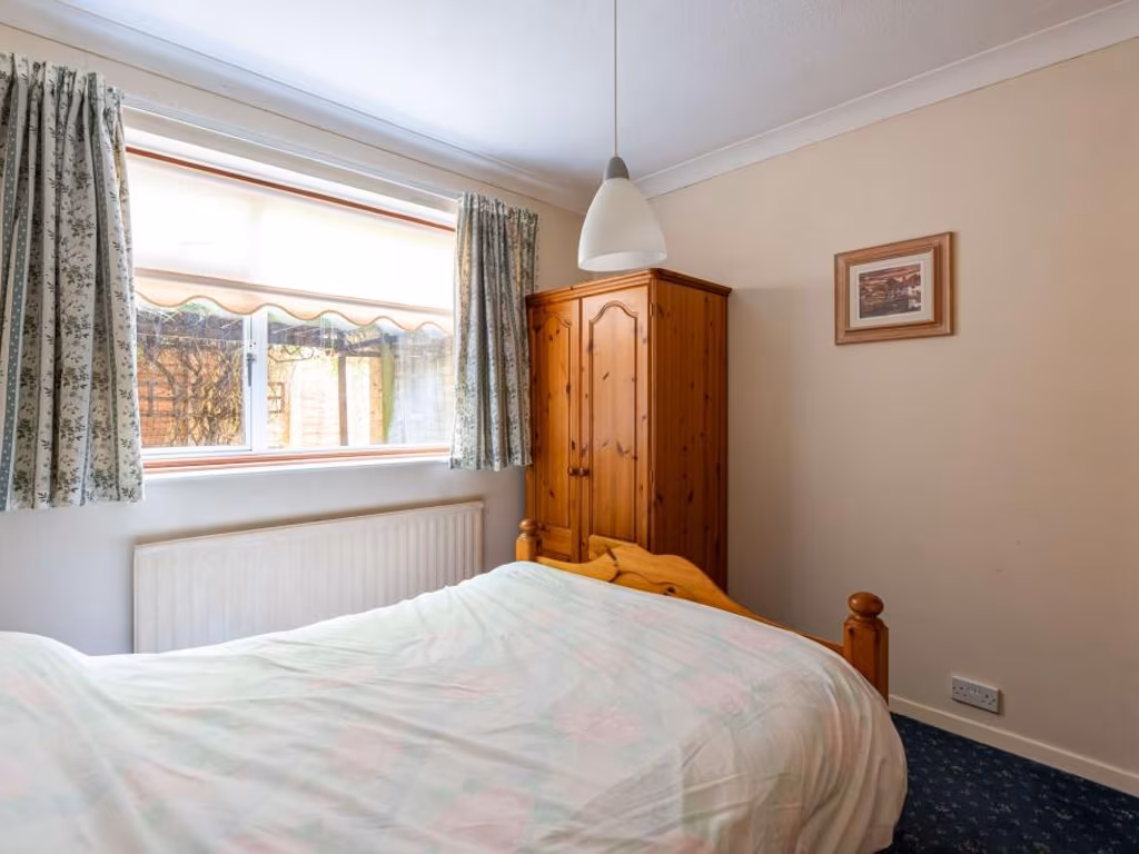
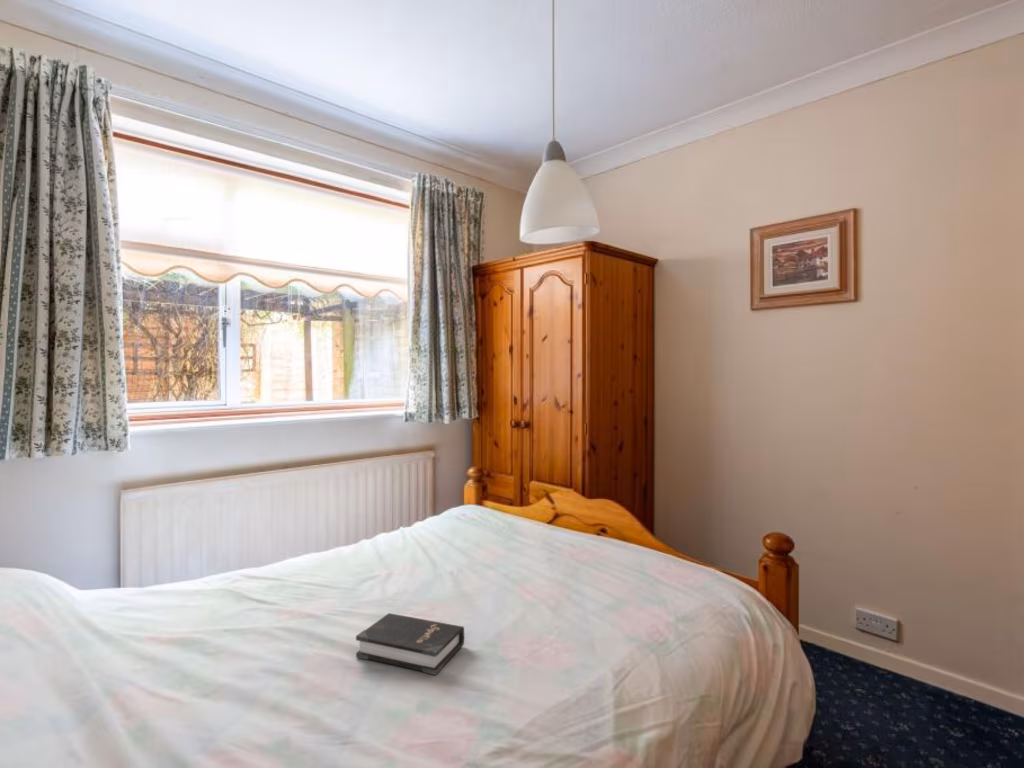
+ hardback book (411, 640)
